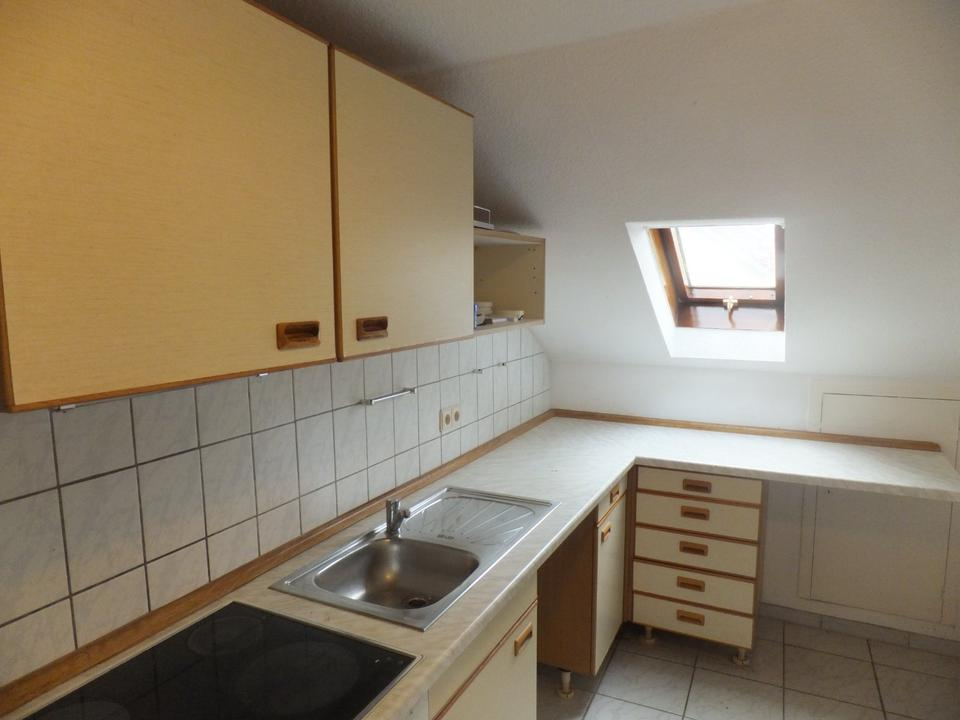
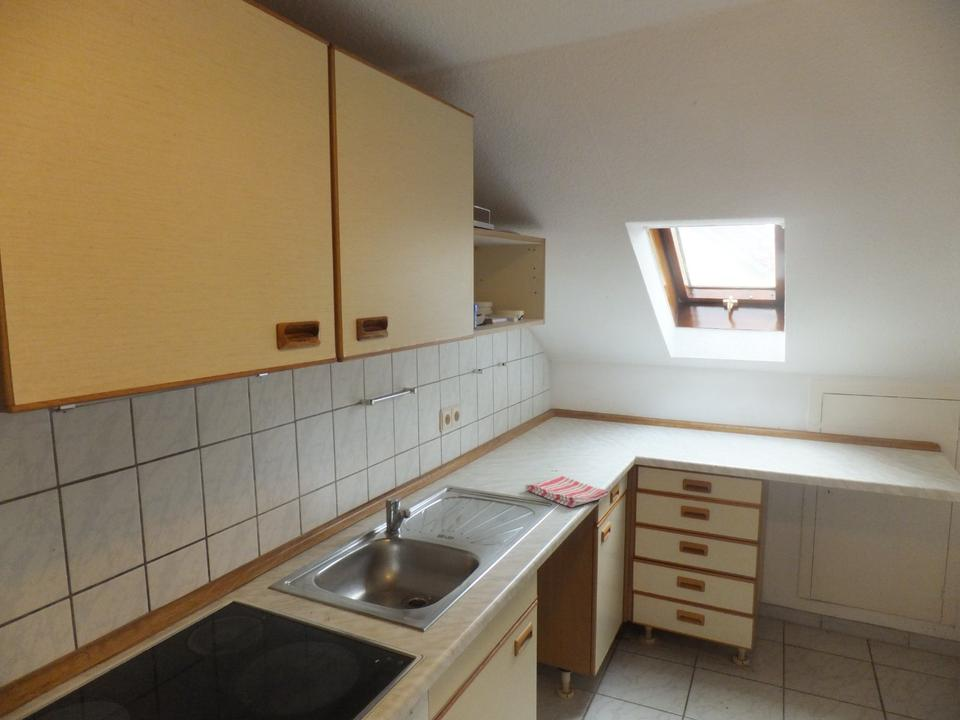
+ dish towel (566, 488)
